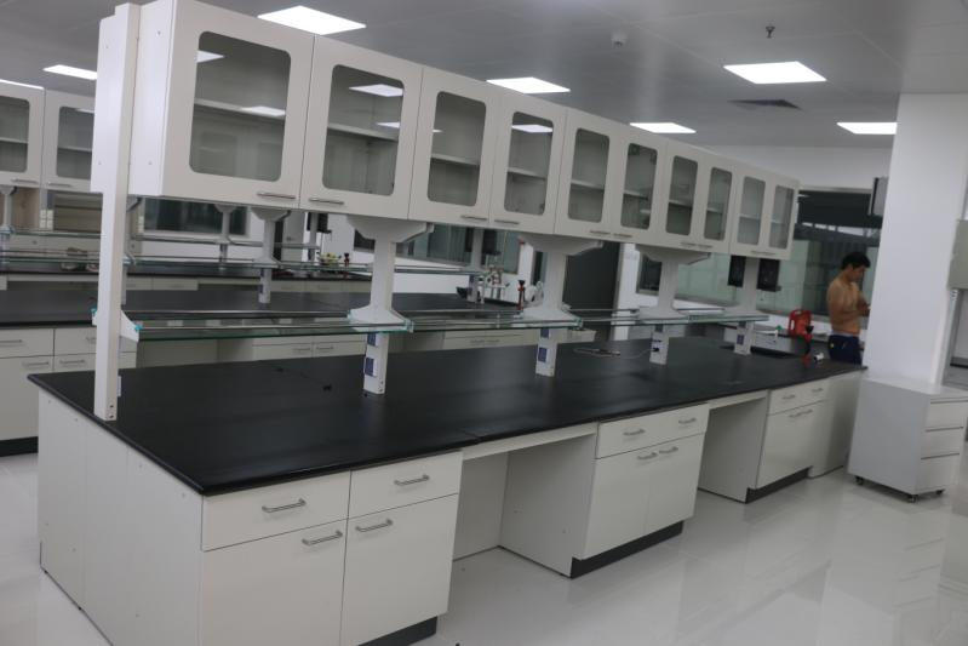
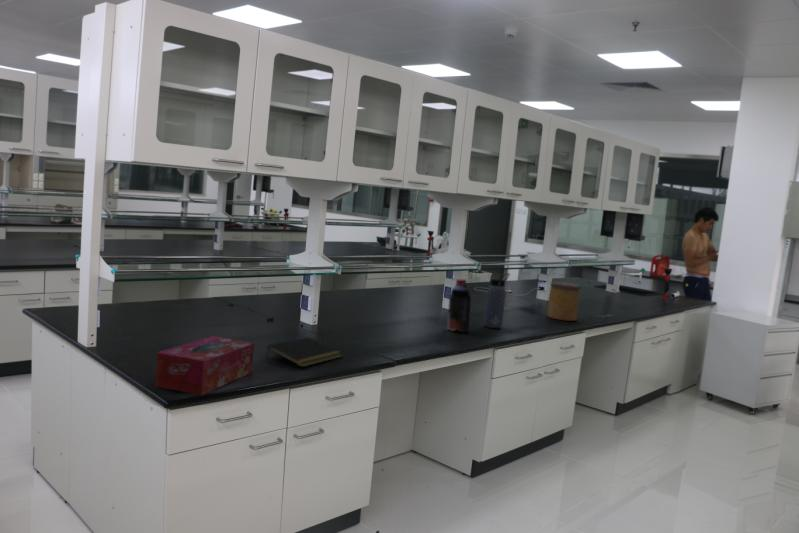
+ jar (563, 301)
+ notepad (306, 351)
+ water bottle (496, 299)
+ tissue box (207, 363)
+ bottle (460, 304)
